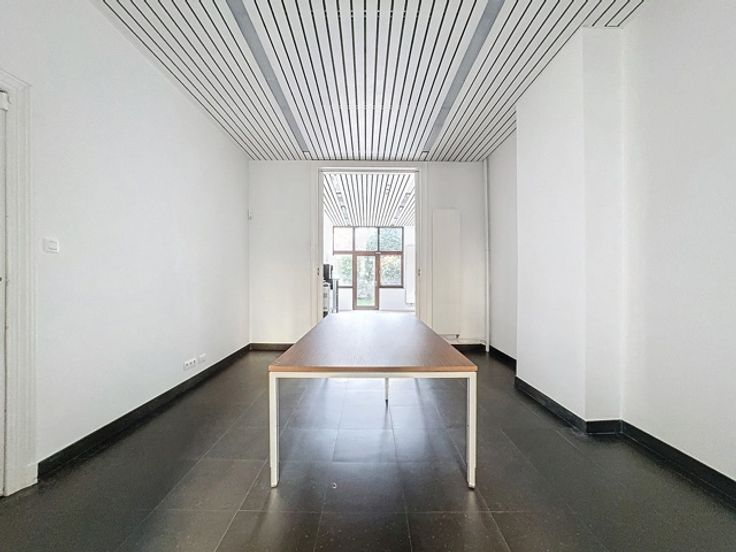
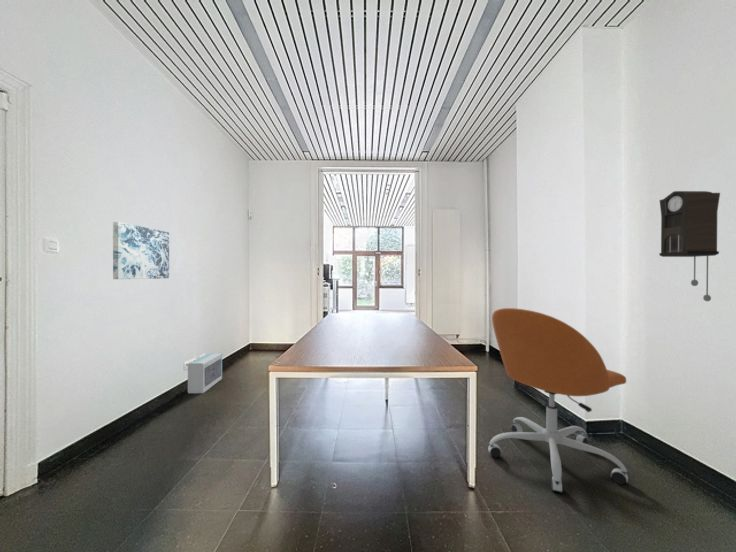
+ air purifier (206, 371)
+ pendulum clock (687, 246)
+ office chair (553, 382)
+ wall art (144, 253)
